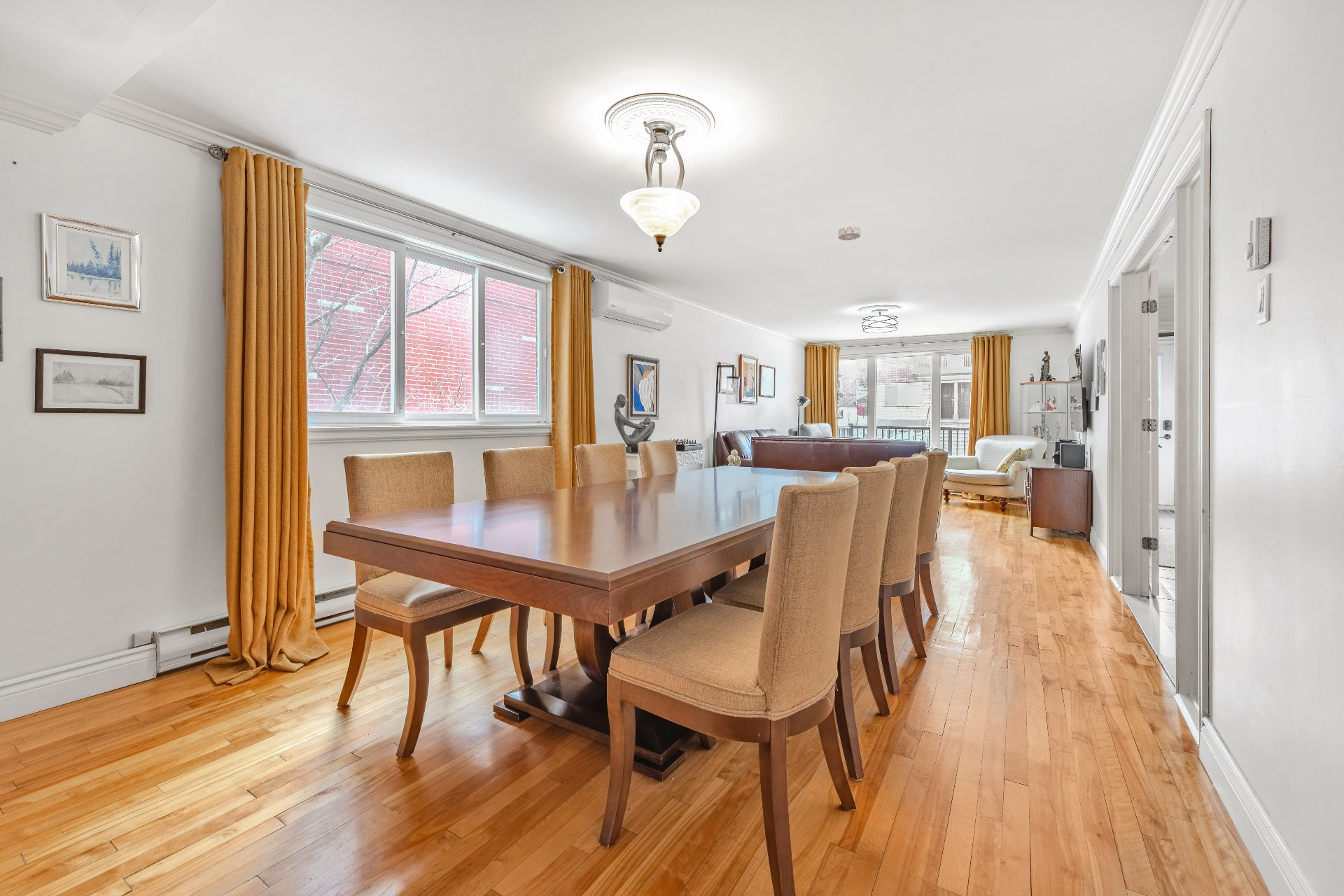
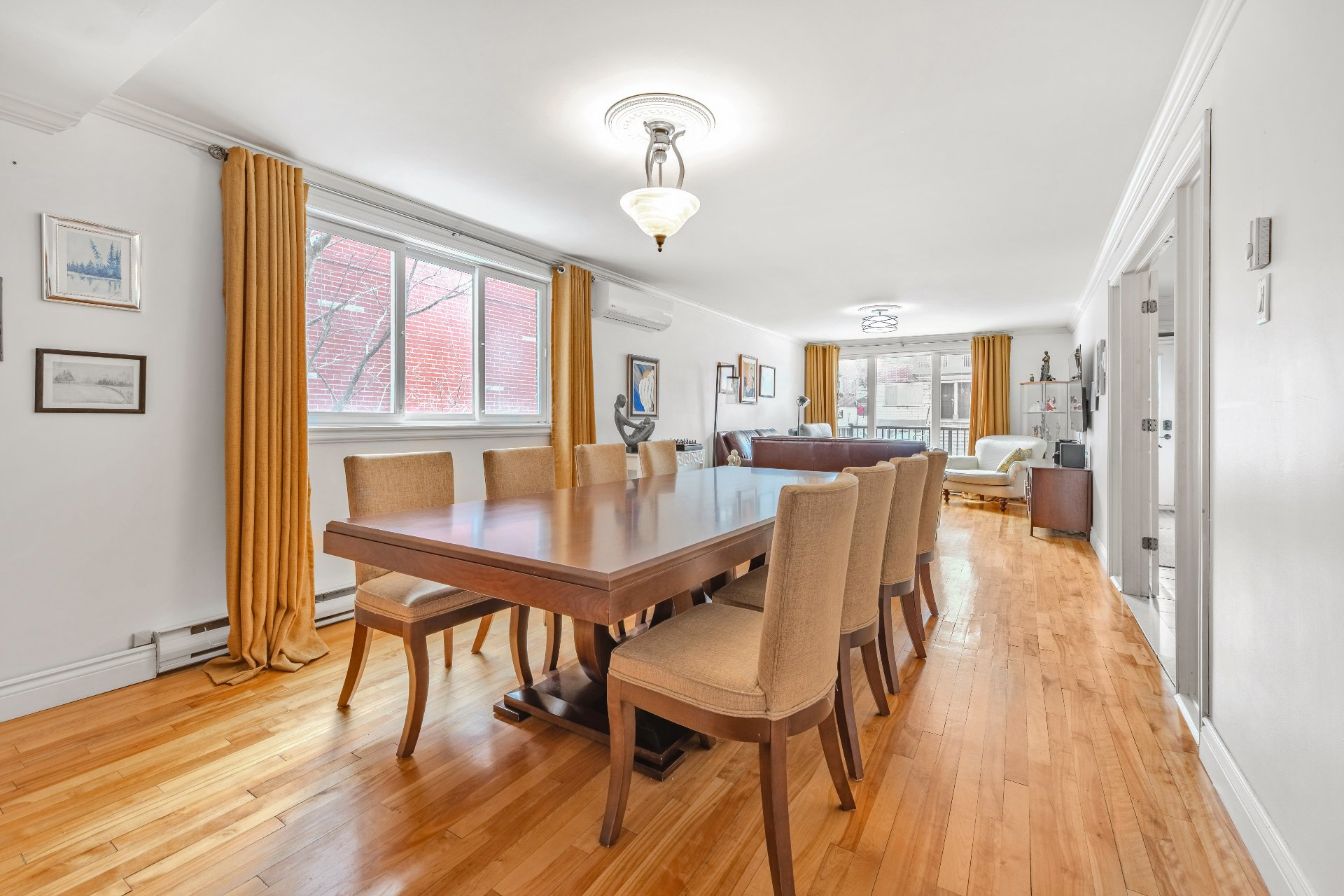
- smoke detector (849, 232)
